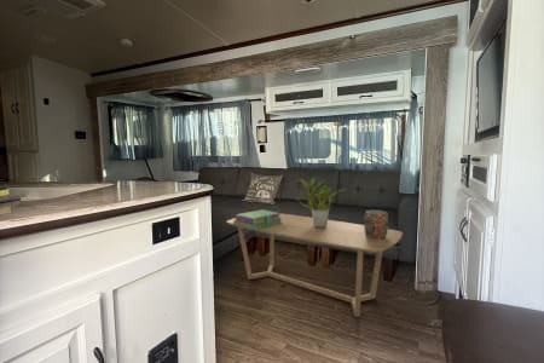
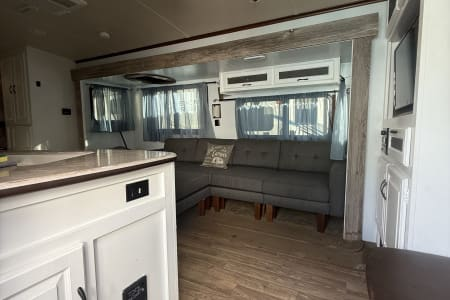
- stack of books (257, 218)
- coffee table (307, 241)
- potted plant (314, 201)
- decorative container (376, 223)
